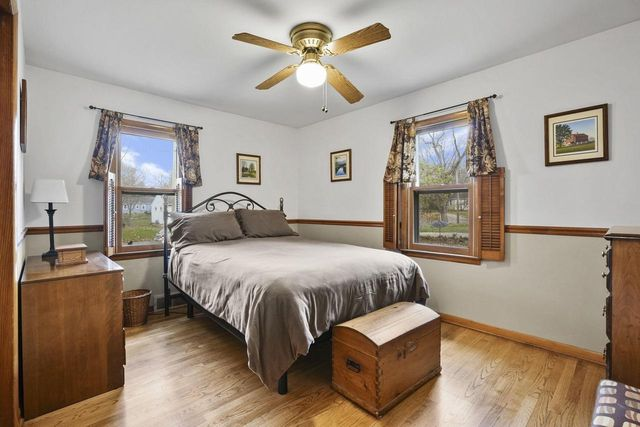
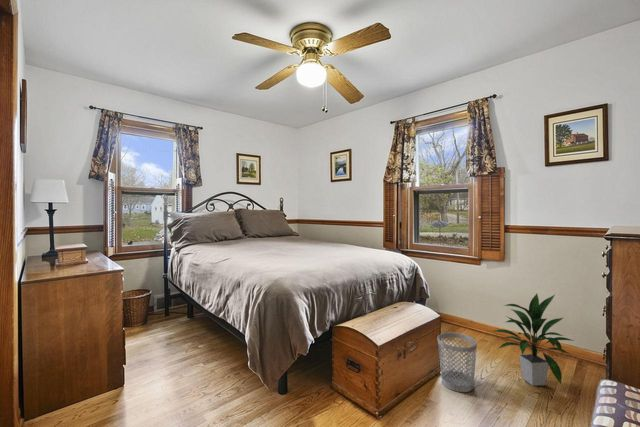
+ wastebasket (457, 361)
+ indoor plant (534, 339)
